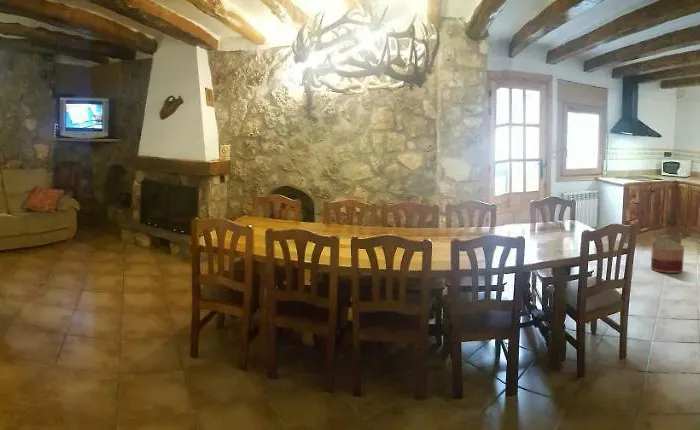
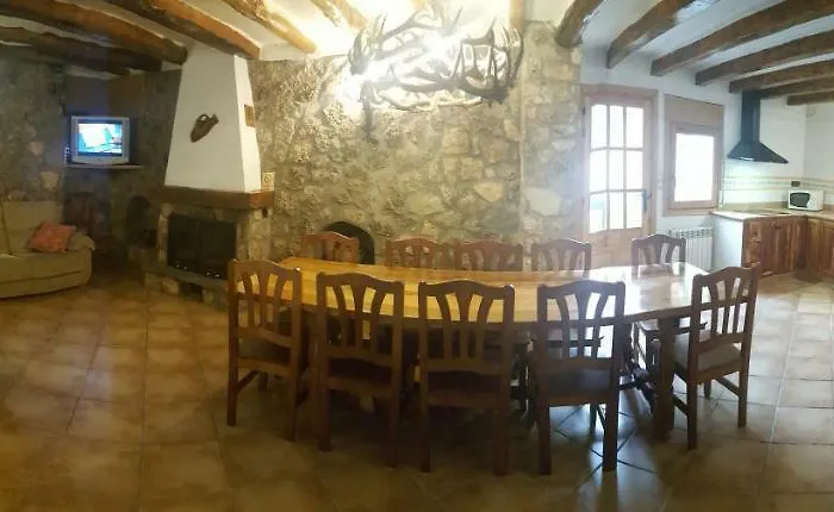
- basket (667, 251)
